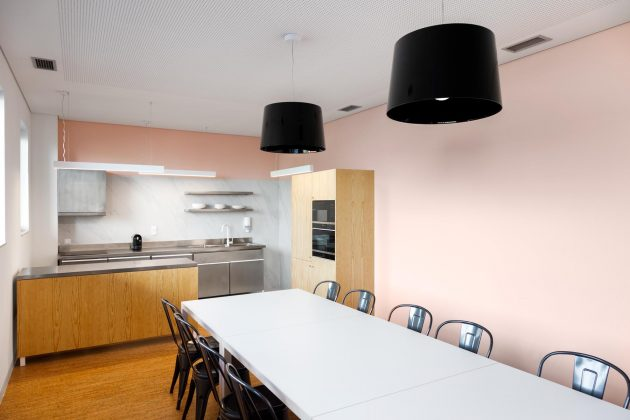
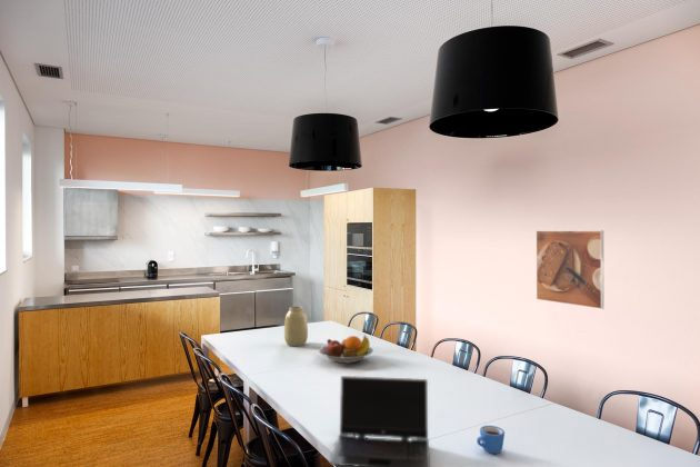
+ laptop computer (381, 420)
+ fruit bowl (346, 347)
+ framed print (568, 267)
+ vase (296, 326)
+ mug (489, 440)
